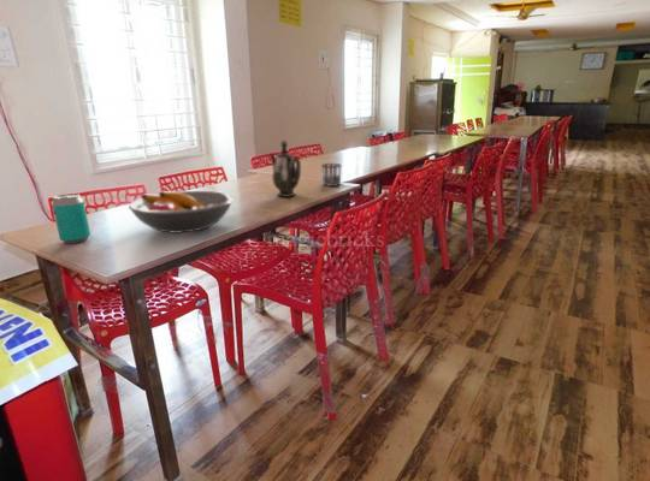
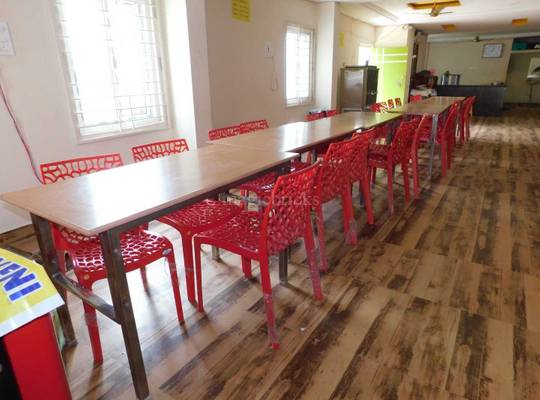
- cup (331, 174)
- beverage can (71, 218)
- fruit bowl (183, 209)
- teapot (284, 167)
